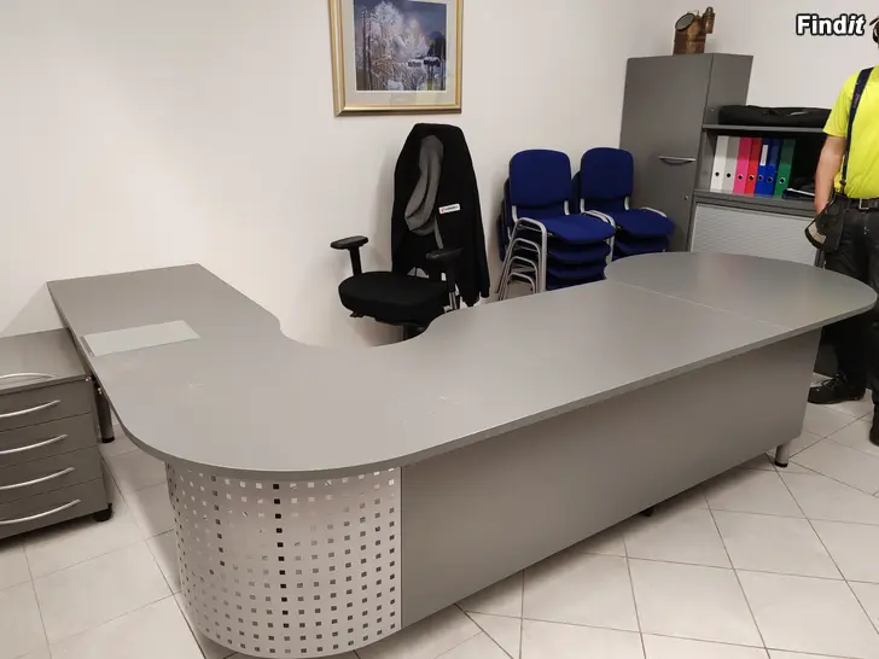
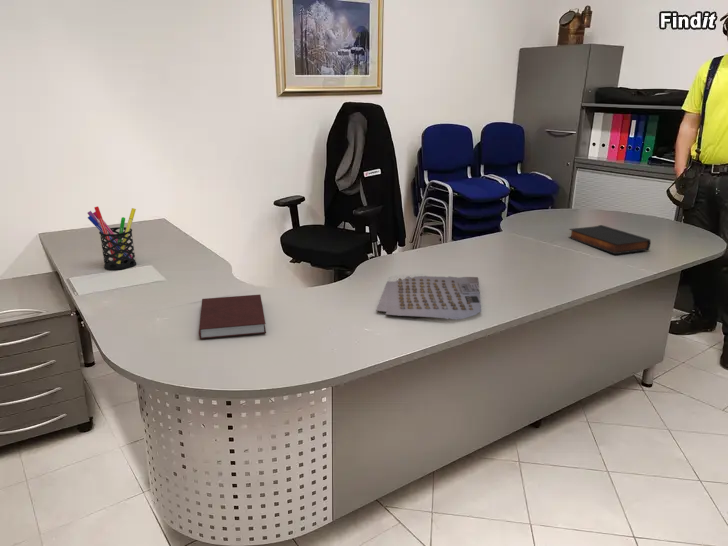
+ pen holder (116, 236)
+ notebook (232, 315)
+ specimen tray (431, 293)
+ book (608, 238)
